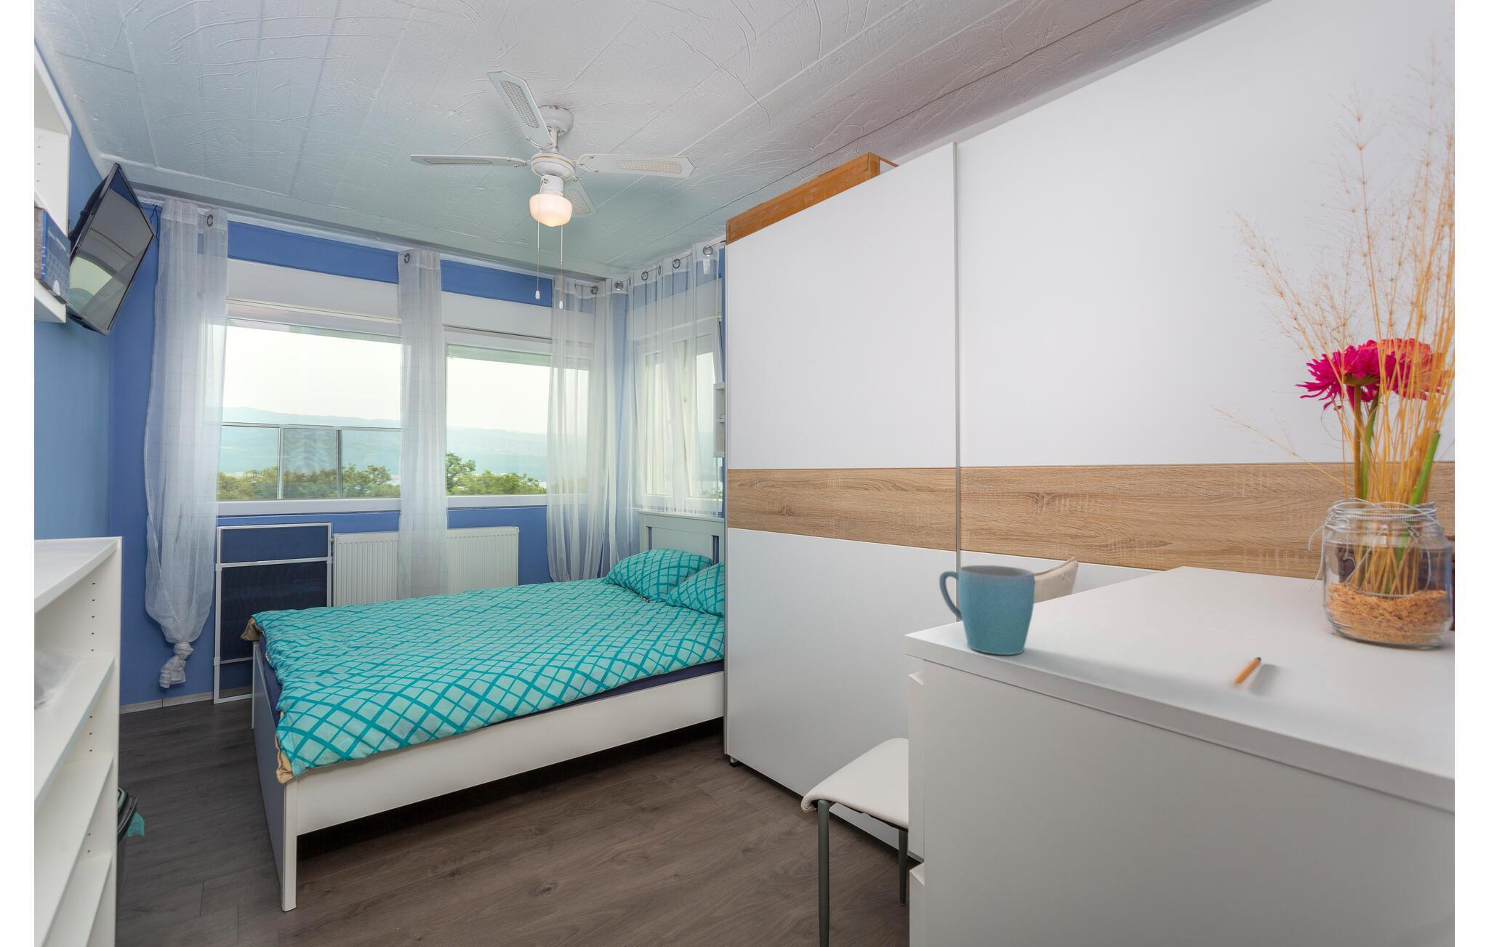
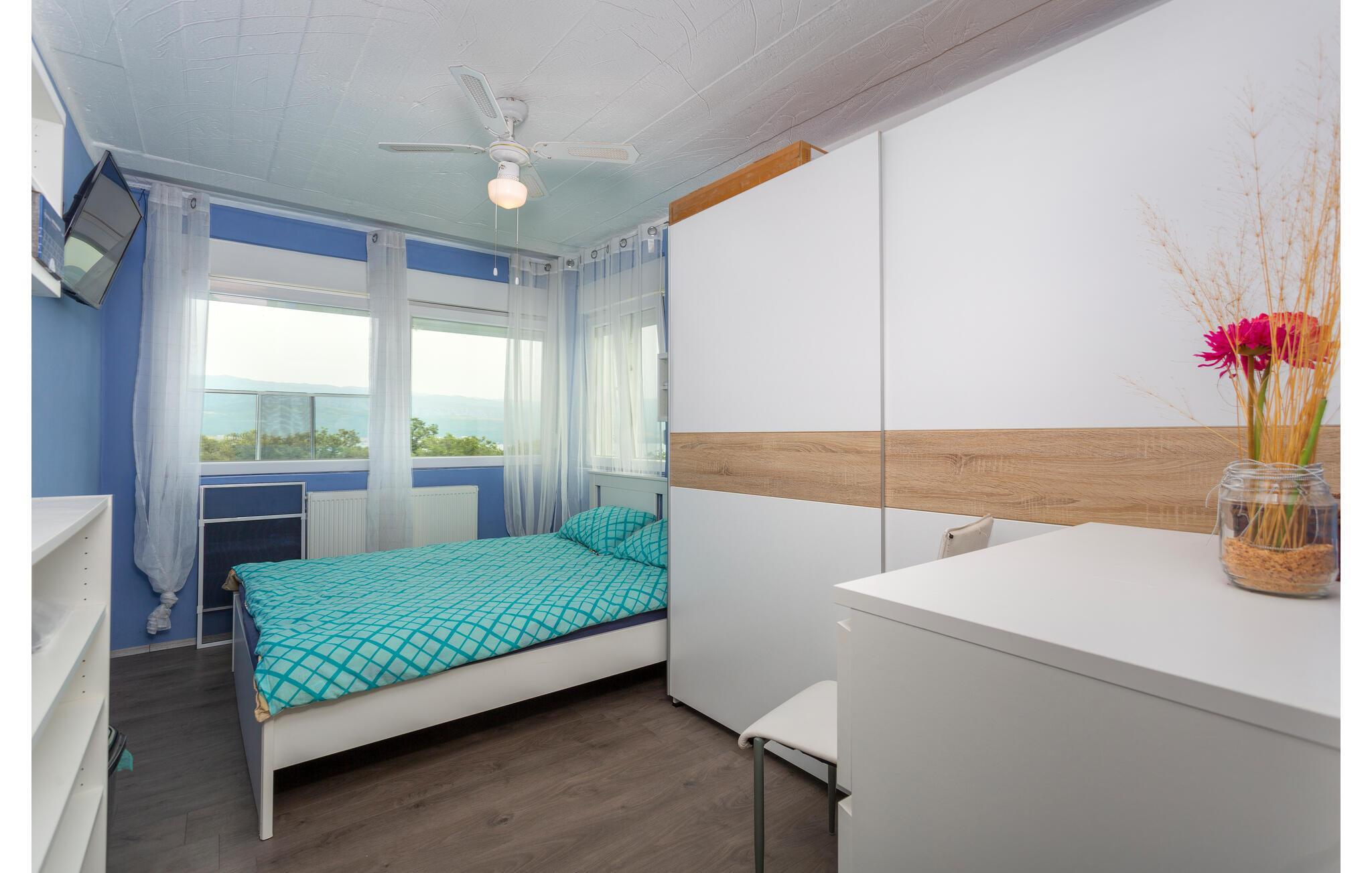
- pen (1248, 670)
- mug (981, 606)
